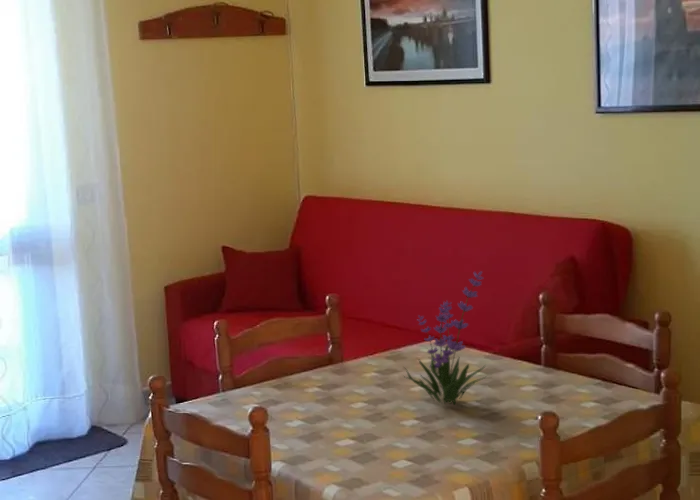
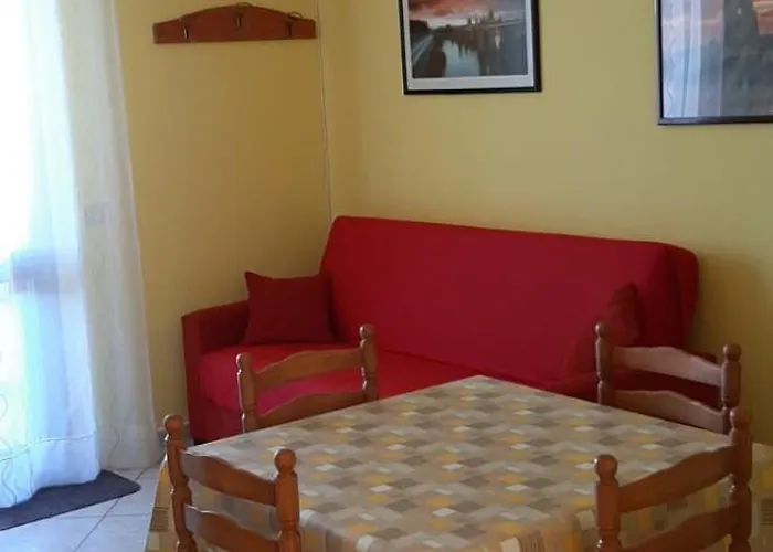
- plant (446, 337)
